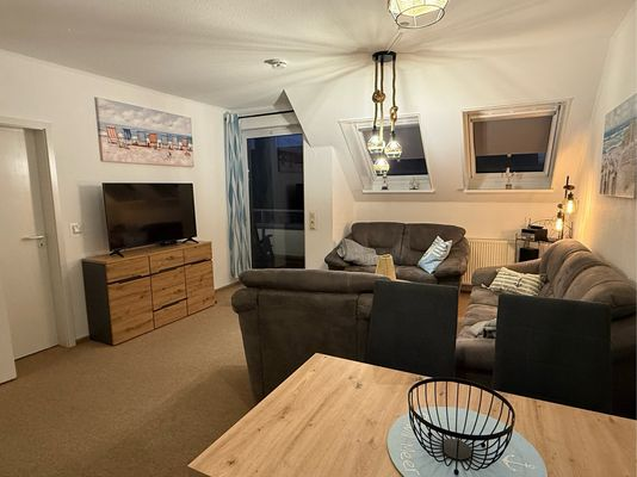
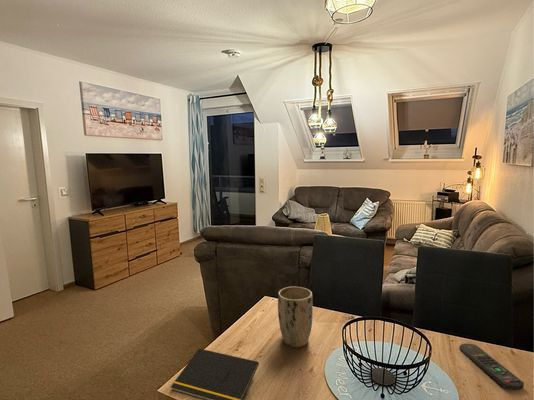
+ plant pot (295, 317)
+ notepad (216, 375)
+ remote control (488, 364)
